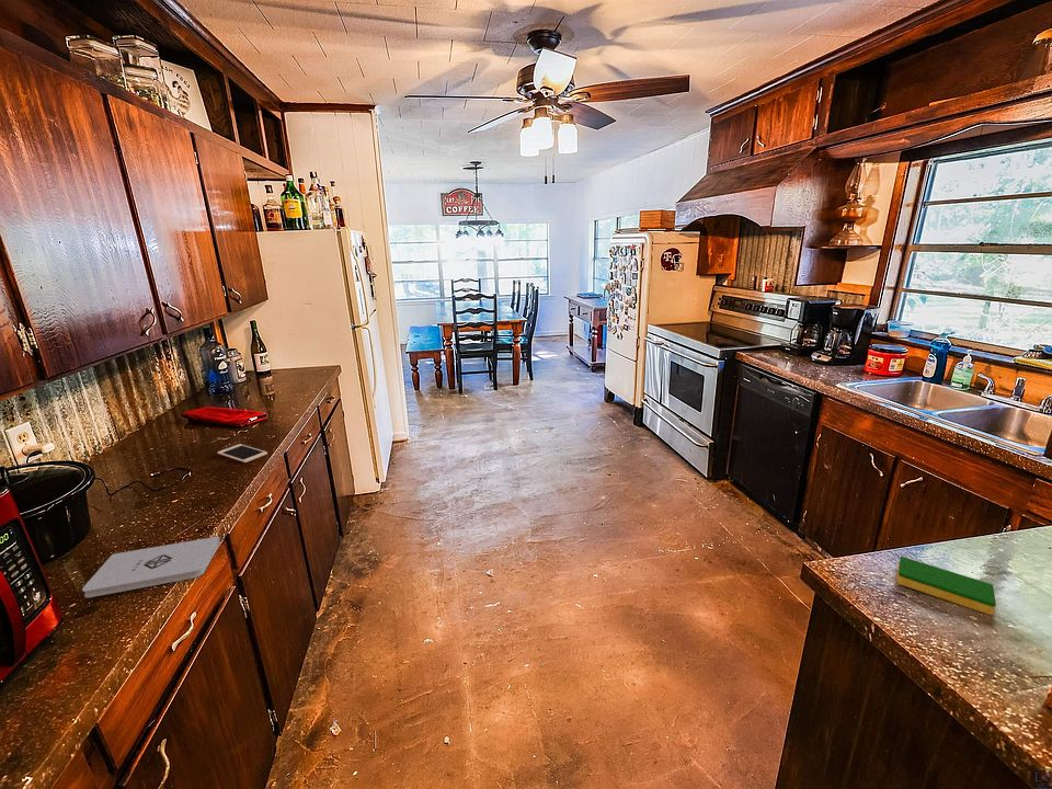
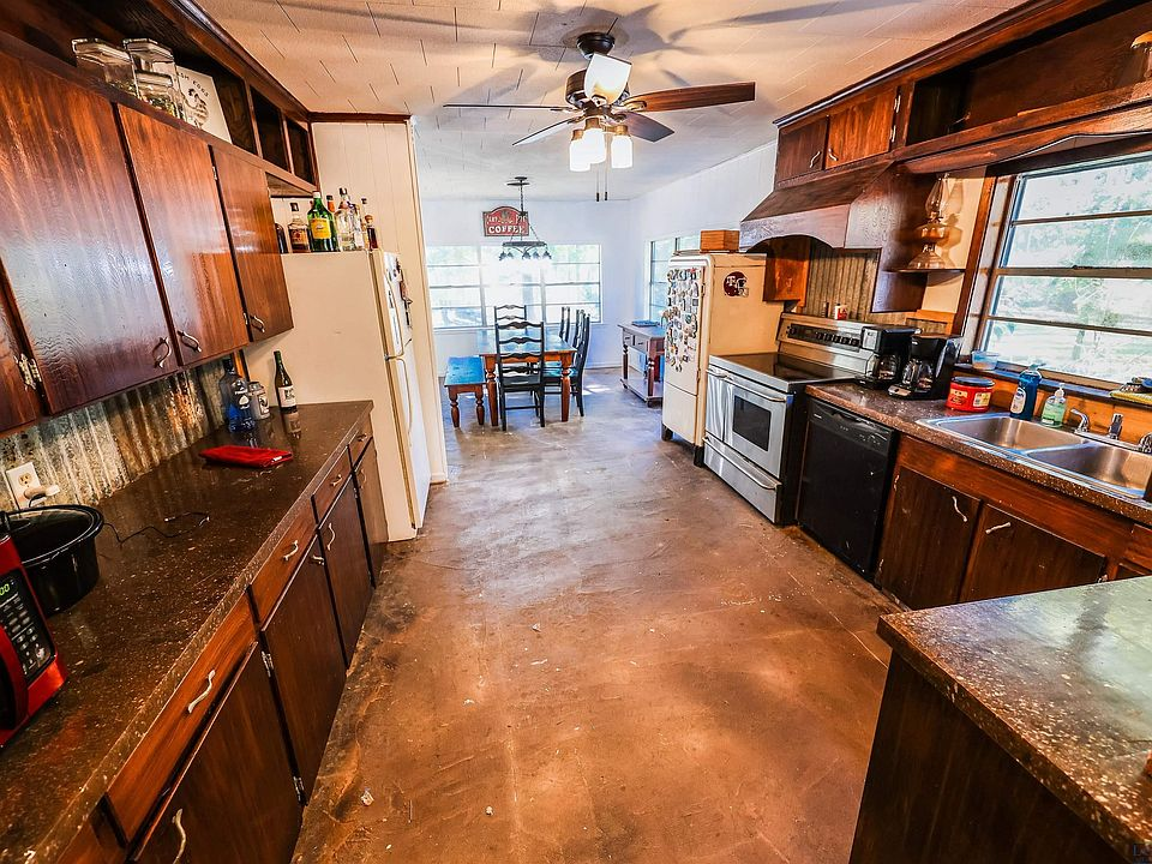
- cell phone (242, 453)
- notepad (156, 564)
- dish sponge (942, 583)
